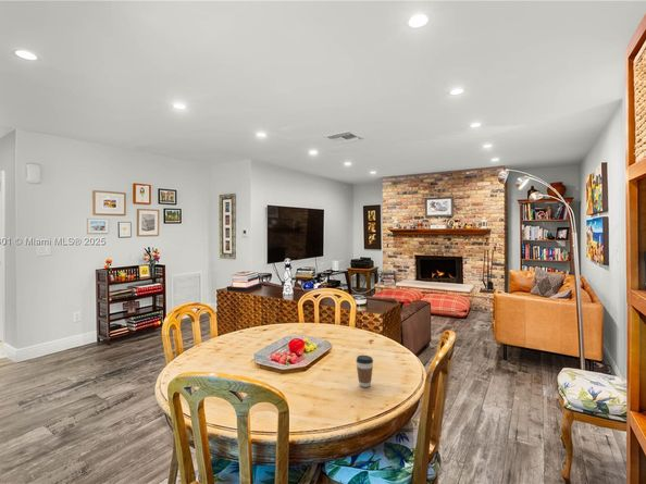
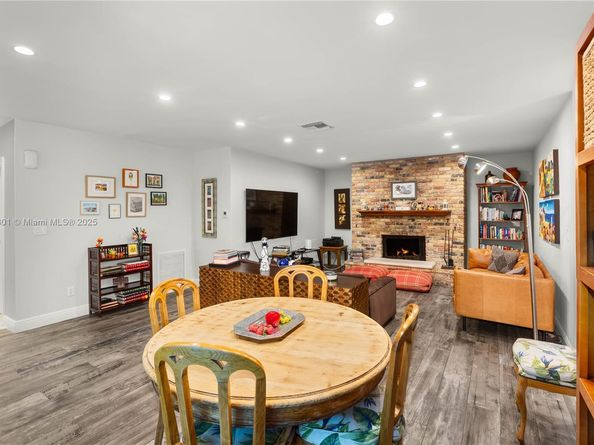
- coffee cup (364, 371)
